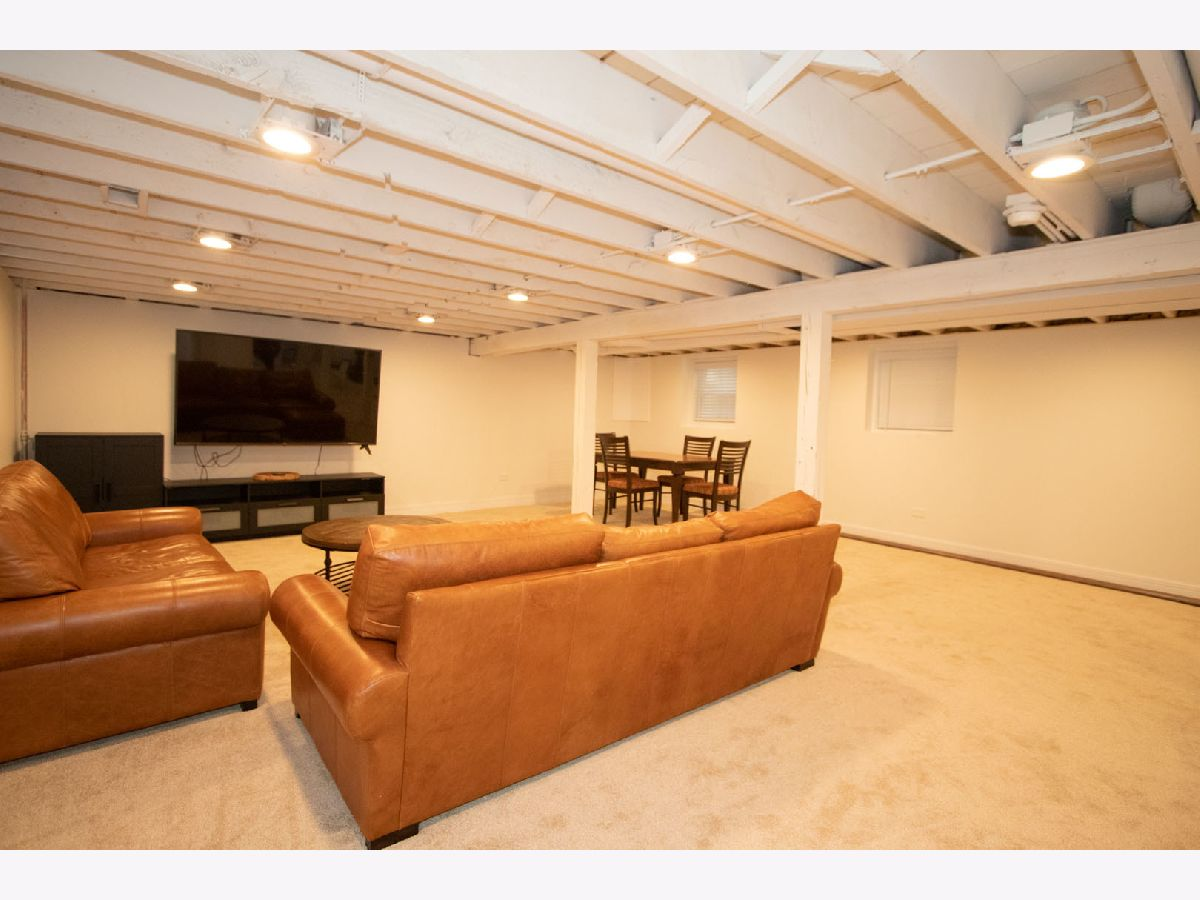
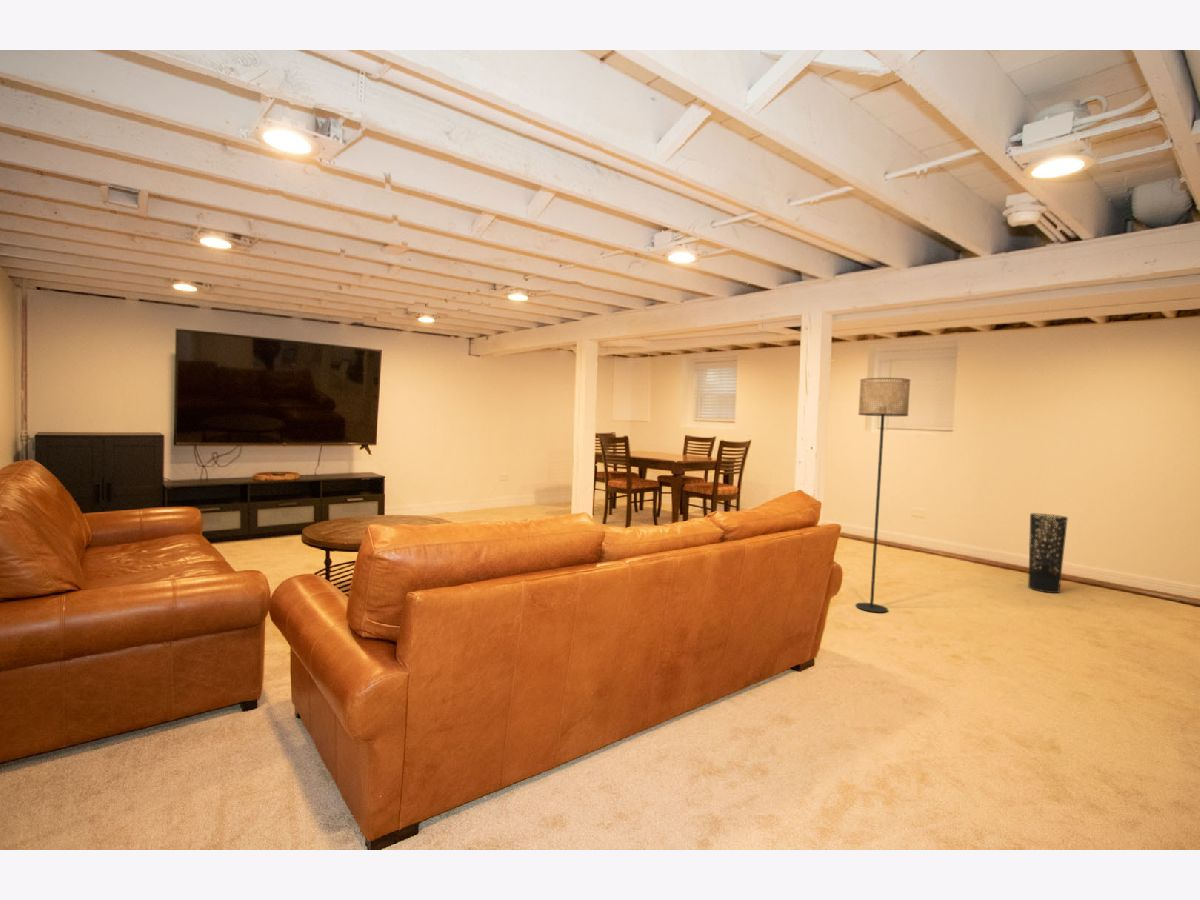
+ umbrella stand (1046, 552)
+ floor lamp (878, 494)
